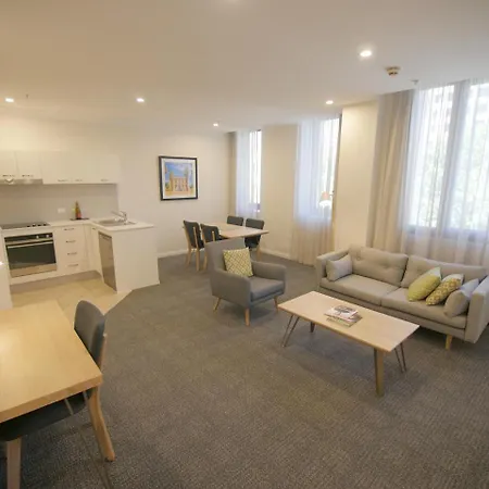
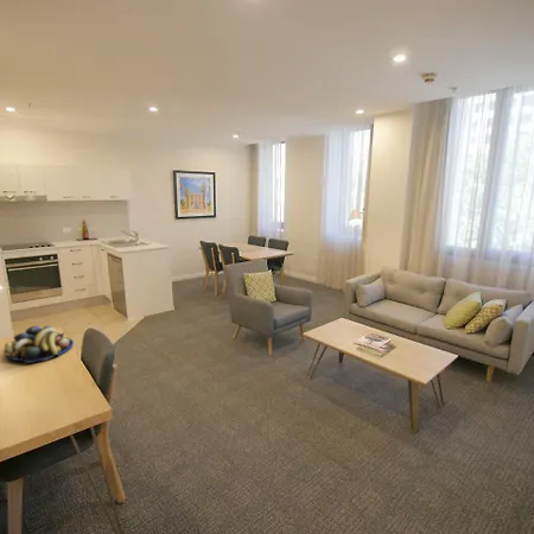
+ fruit bowl (40, 339)
